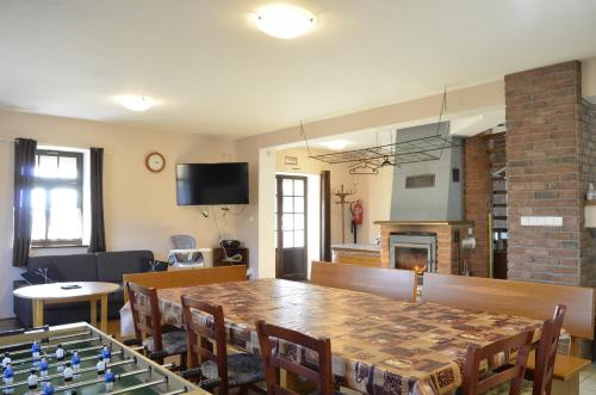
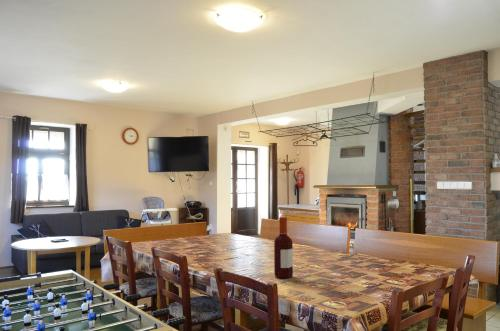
+ bottle (283, 246)
